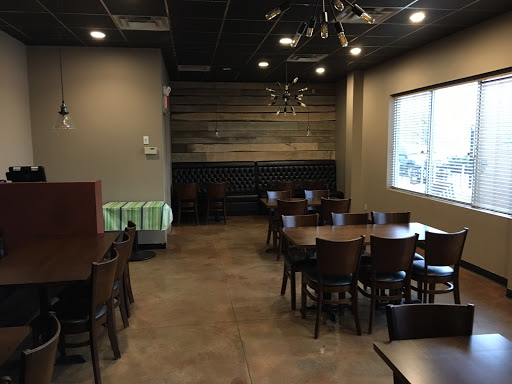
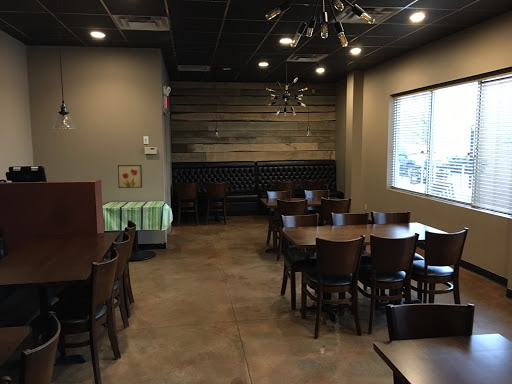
+ wall art (130, 176)
